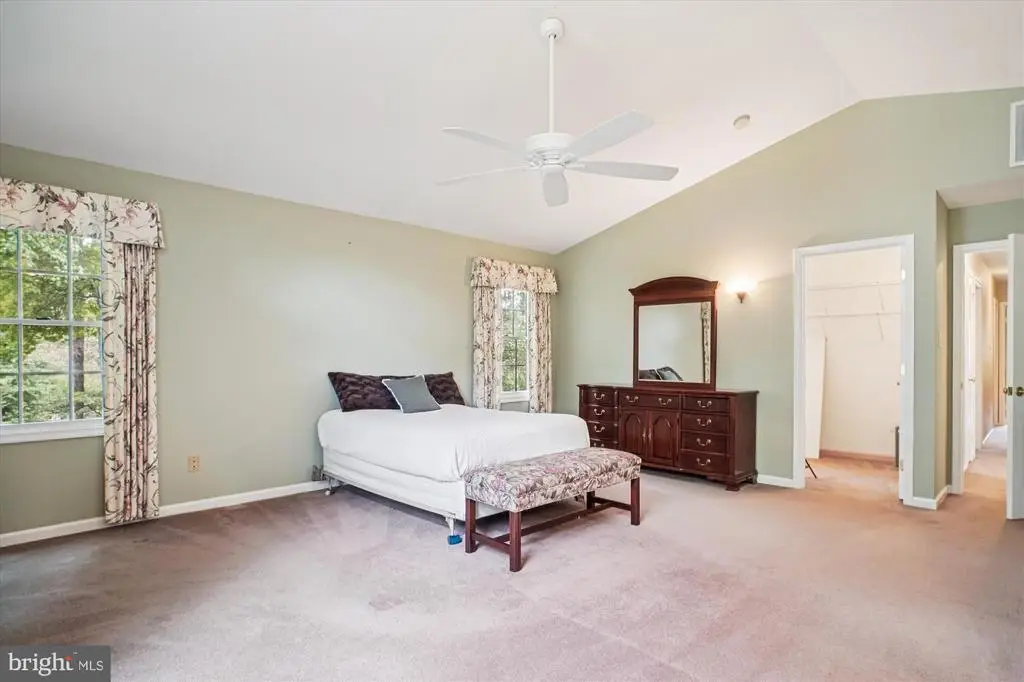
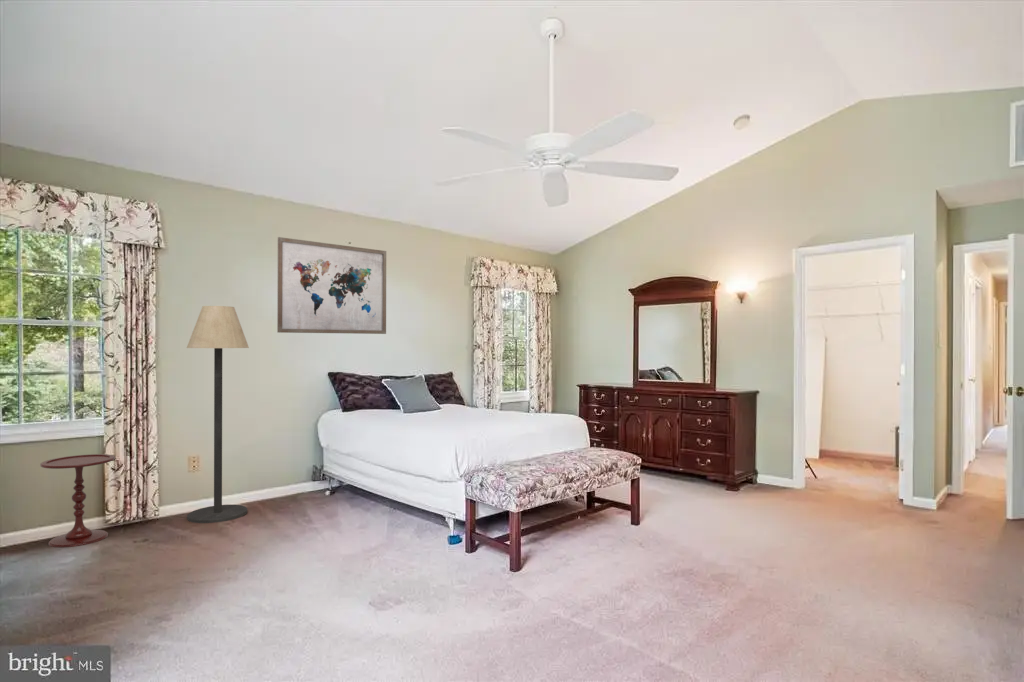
+ floor lamp (218, 410)
+ side table (78, 499)
+ wall art (335, 288)
